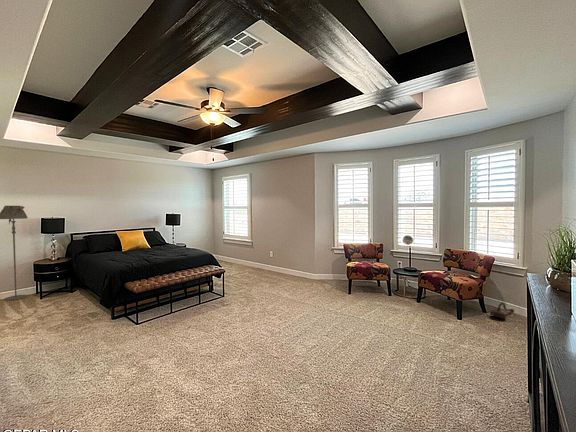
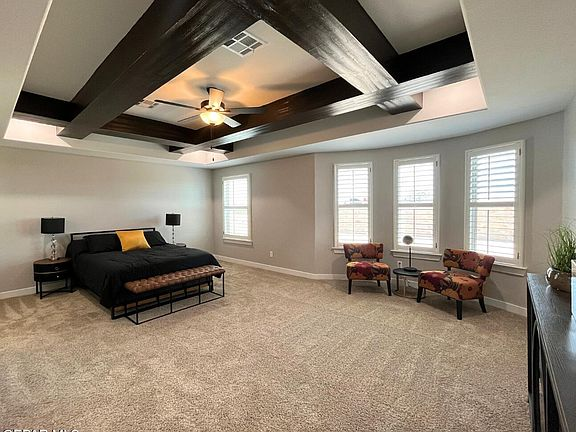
- floor lamp (14, 252)
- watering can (504, 308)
